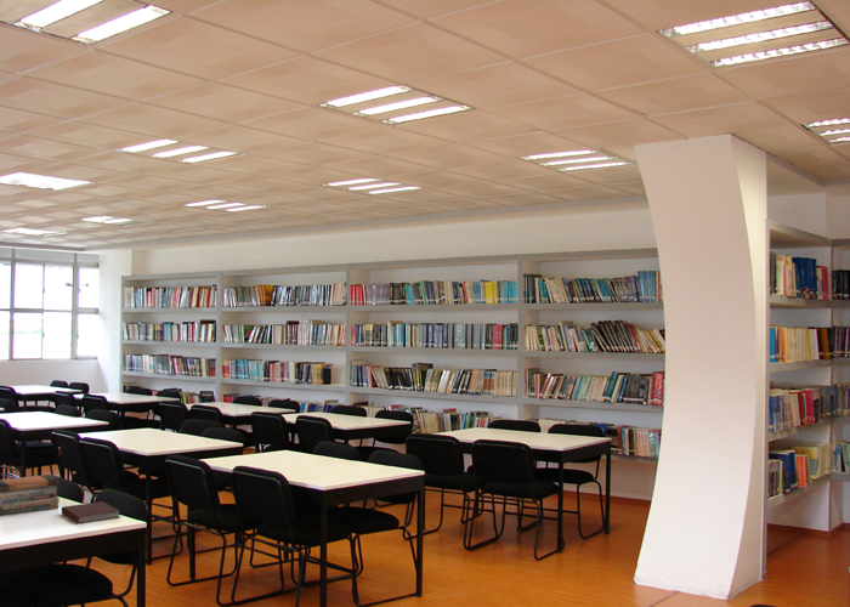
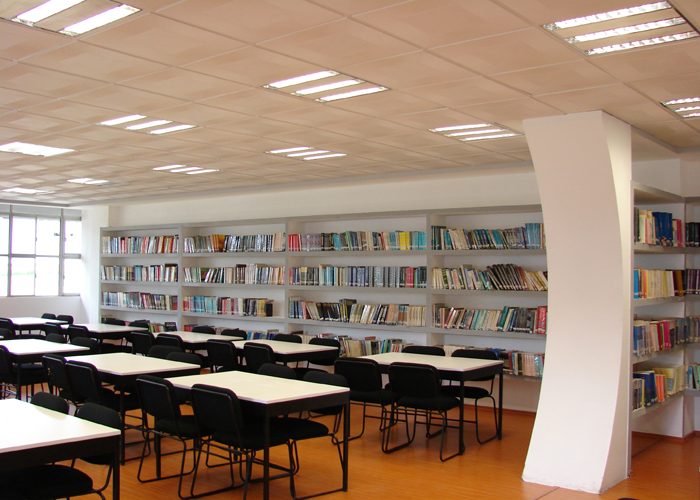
- notebook (90, 511)
- book stack (24, 494)
